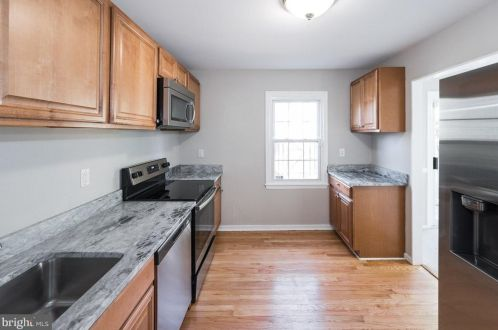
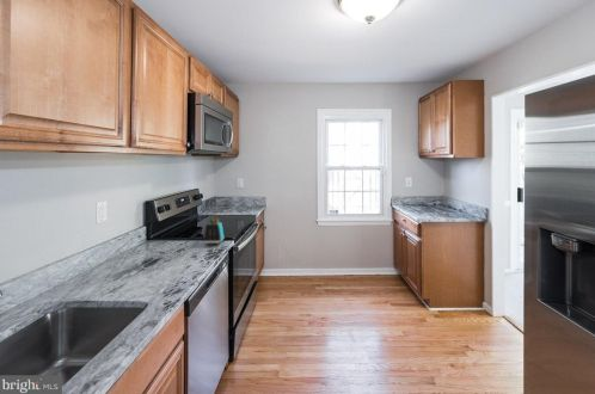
+ toaster (214, 230)
